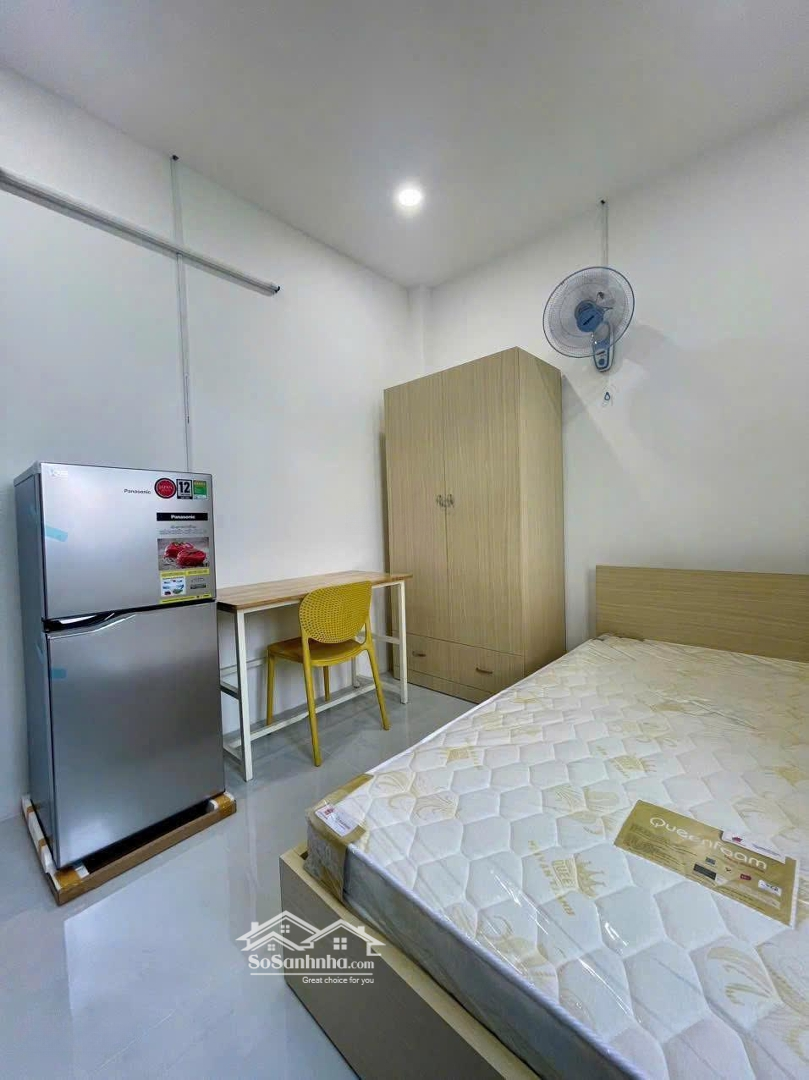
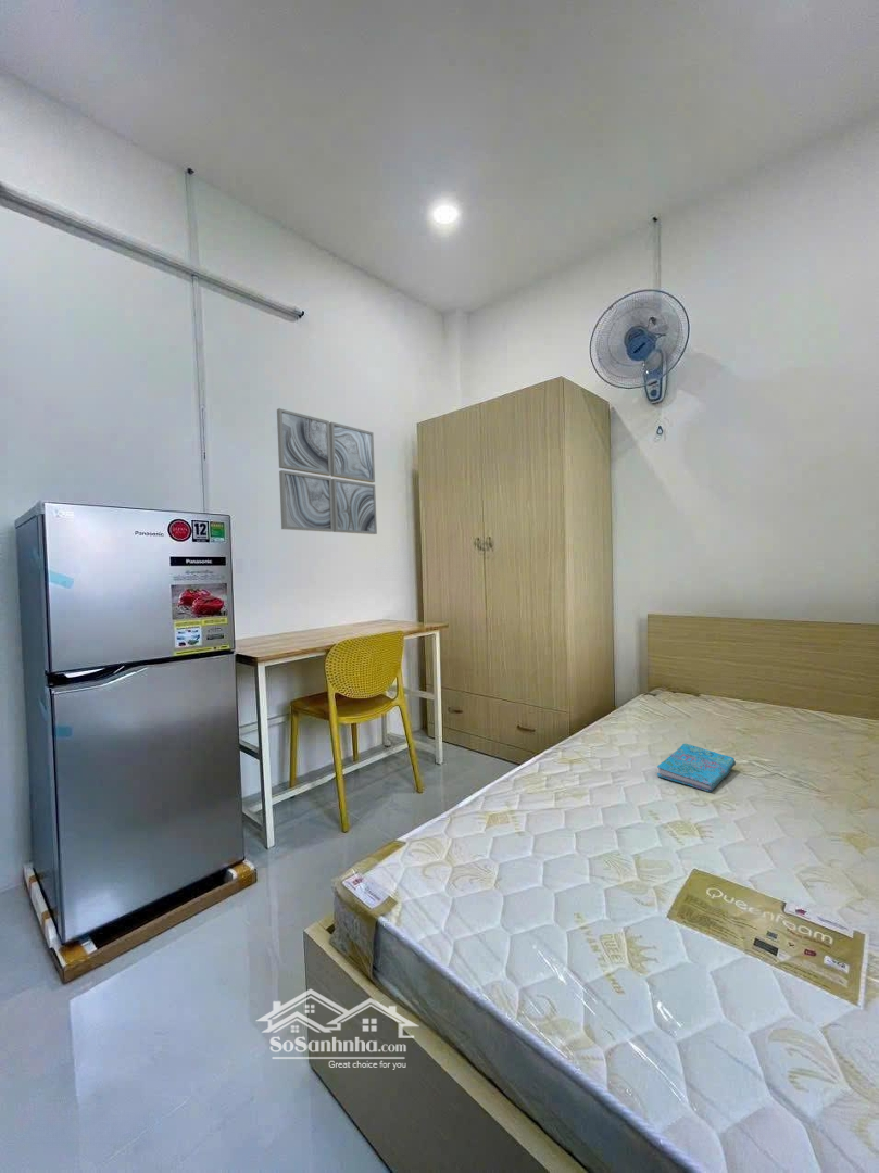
+ wall art (331, 476)
+ cover (696, 765)
